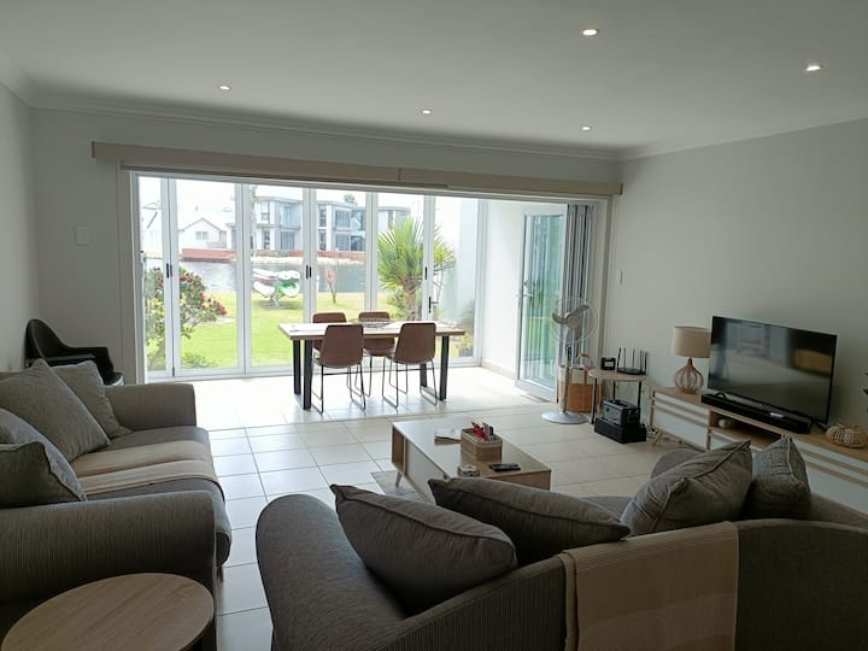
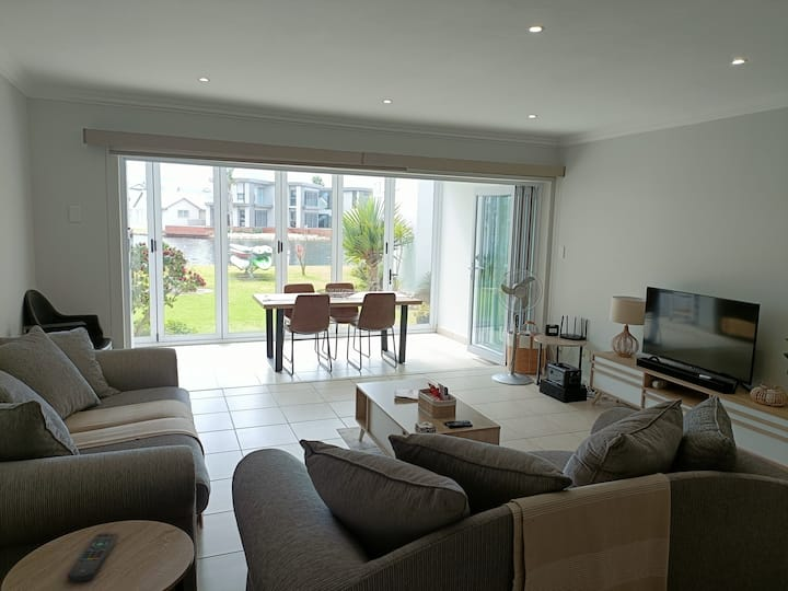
+ remote control (94, 554)
